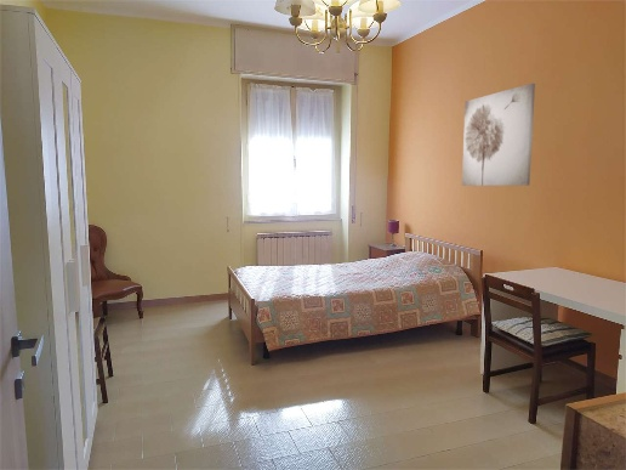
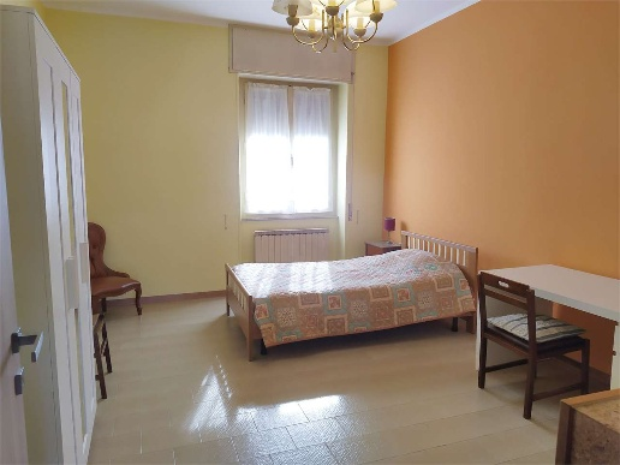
- wall art (494, 140)
